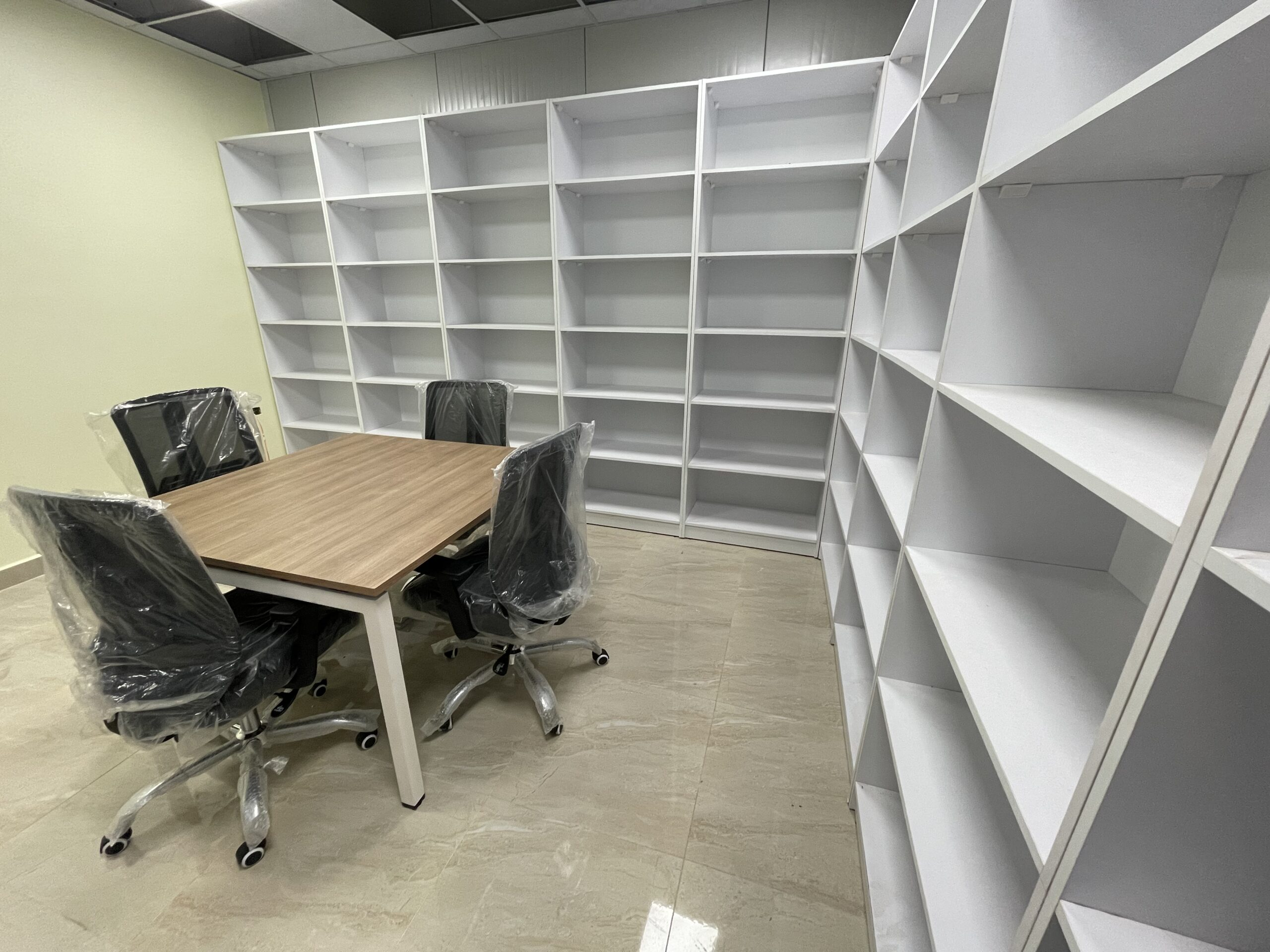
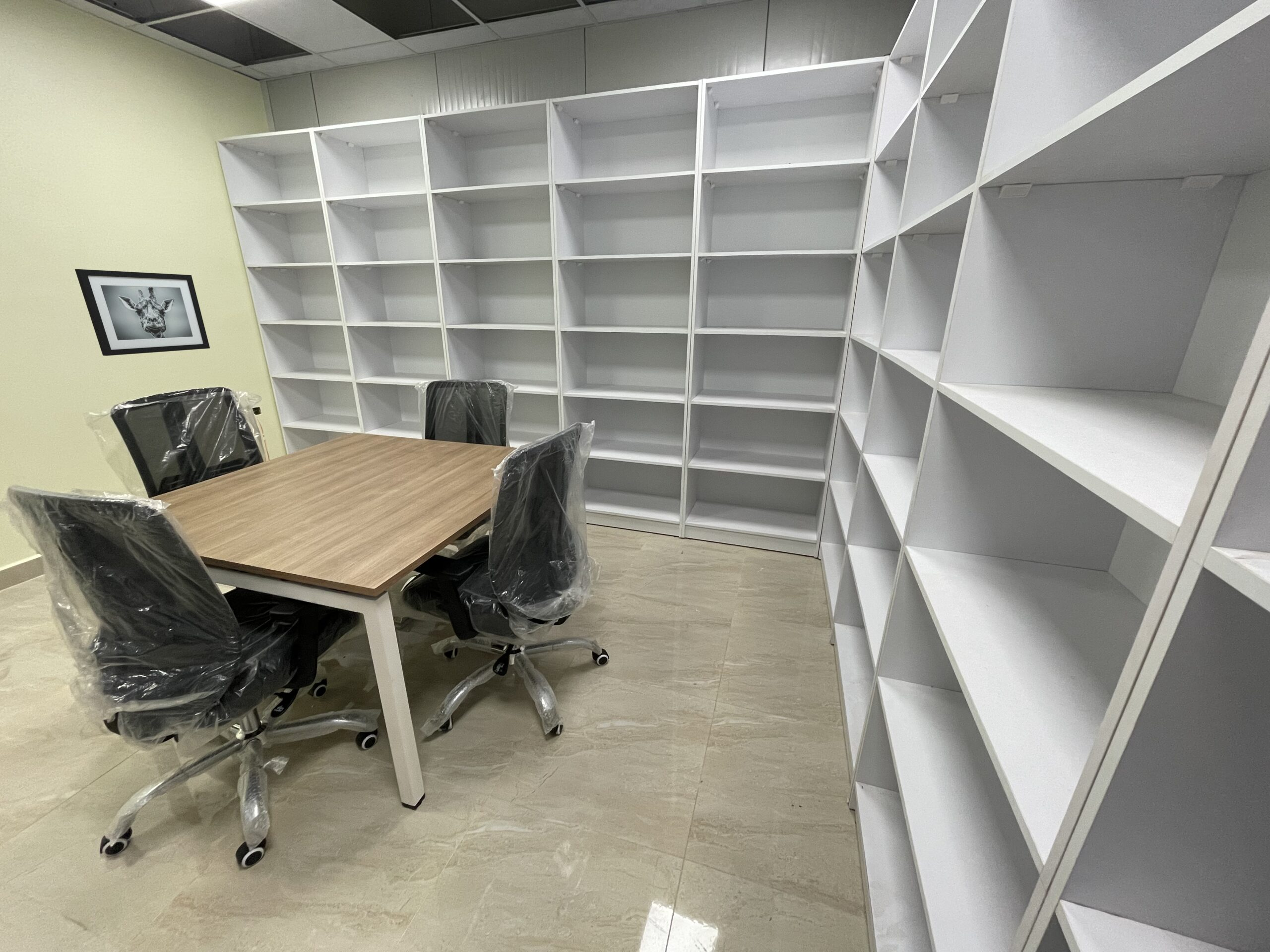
+ wall art (149, 313)
